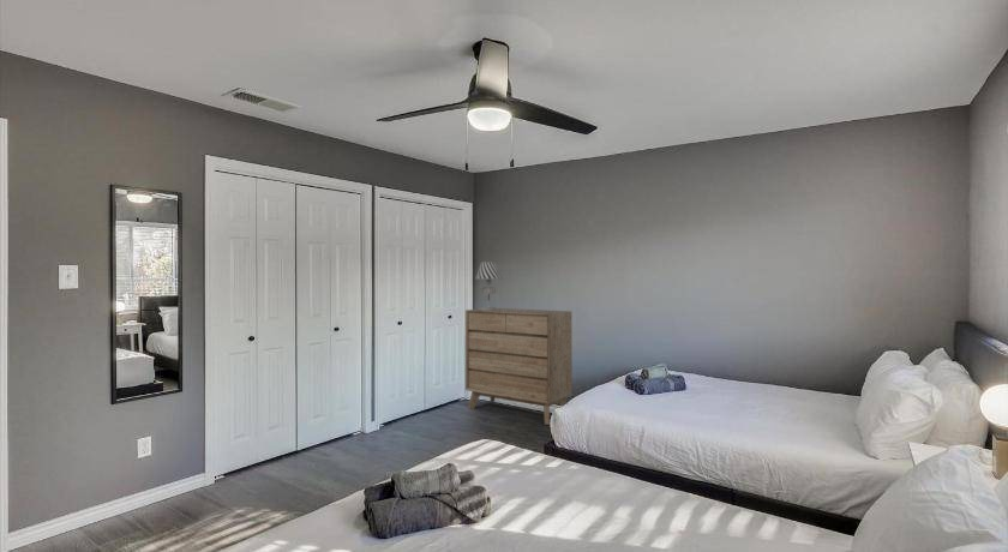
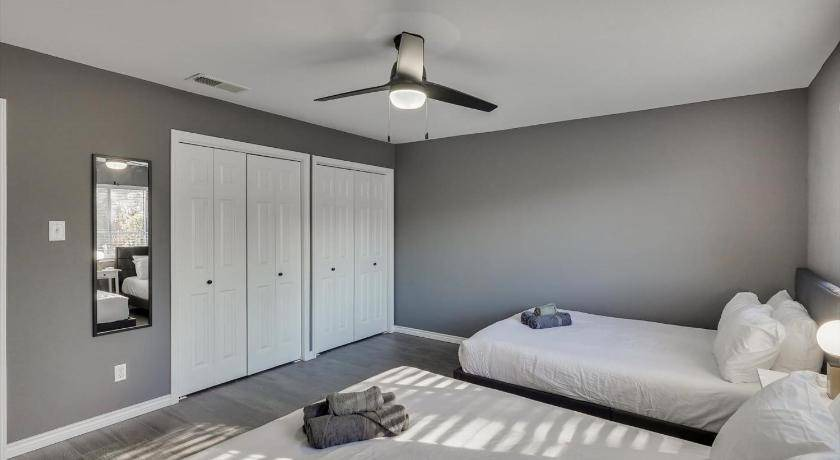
- table lamp (488, 286)
- dresser (517, 361)
